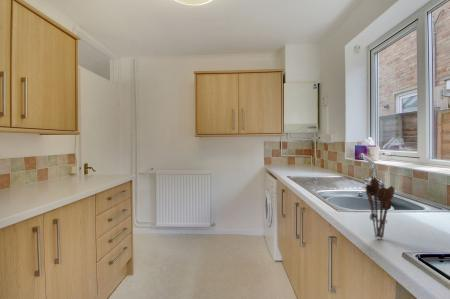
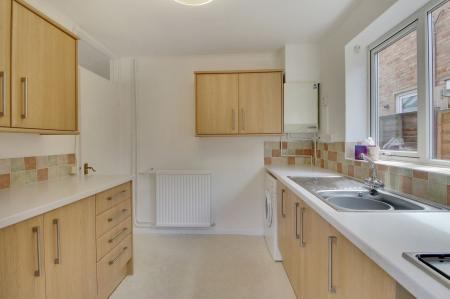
- utensil holder (380, 208)
